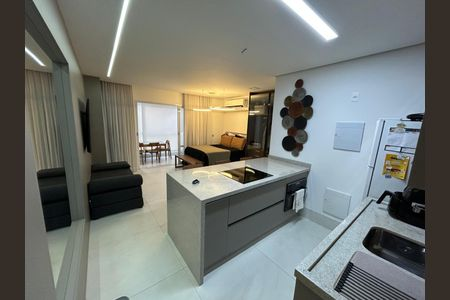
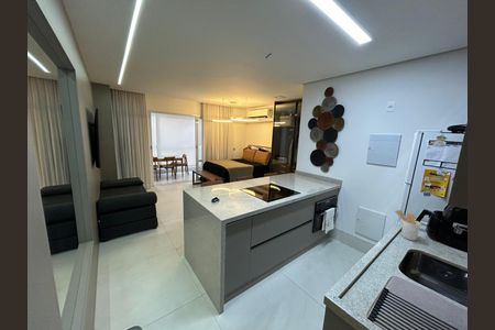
+ utensil holder (406, 223)
